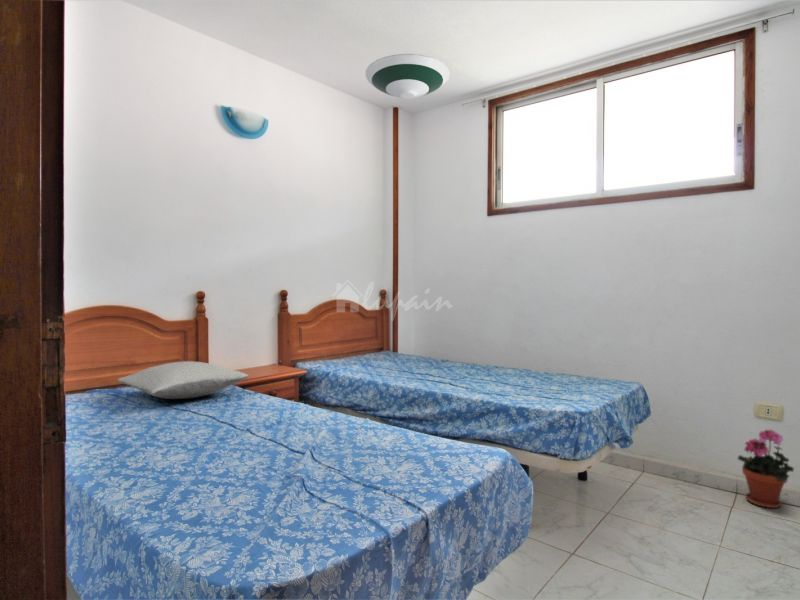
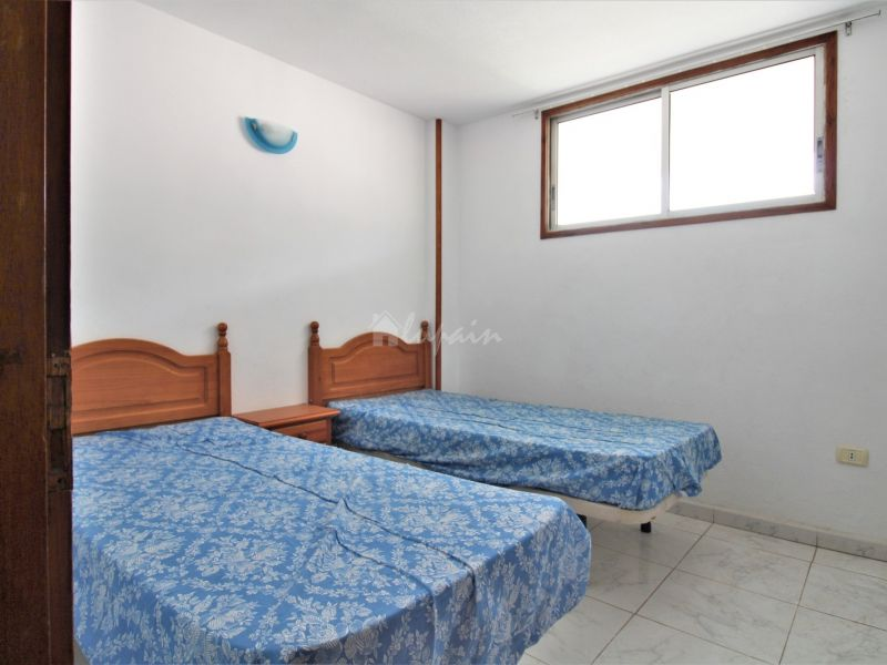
- pillow (183, 379)
- potted plant (764, 465)
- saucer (407, 85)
